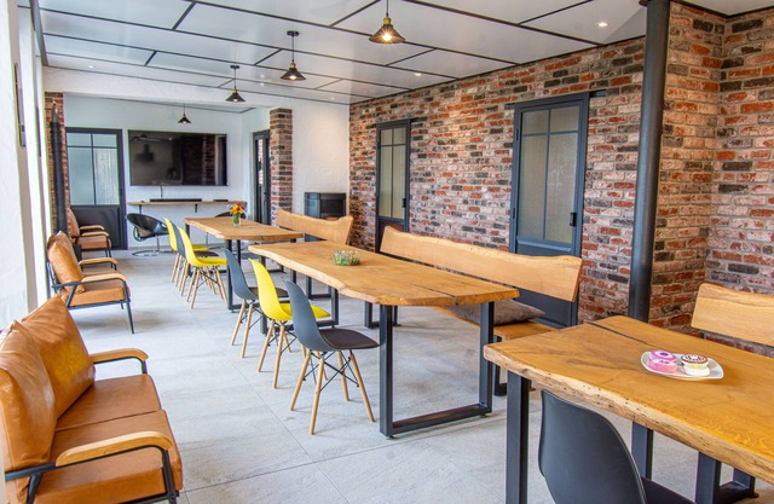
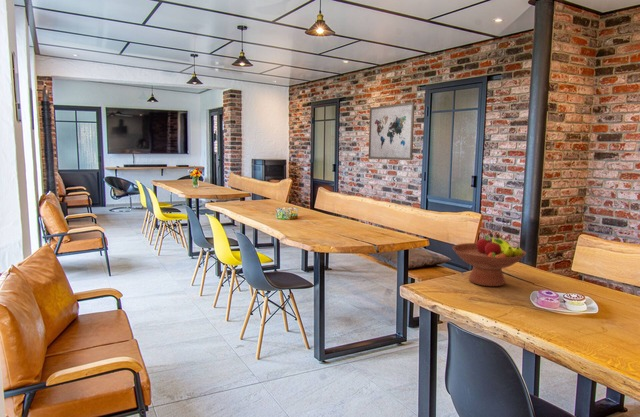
+ wall art (389, 132)
+ fruit bowl (487, 259)
